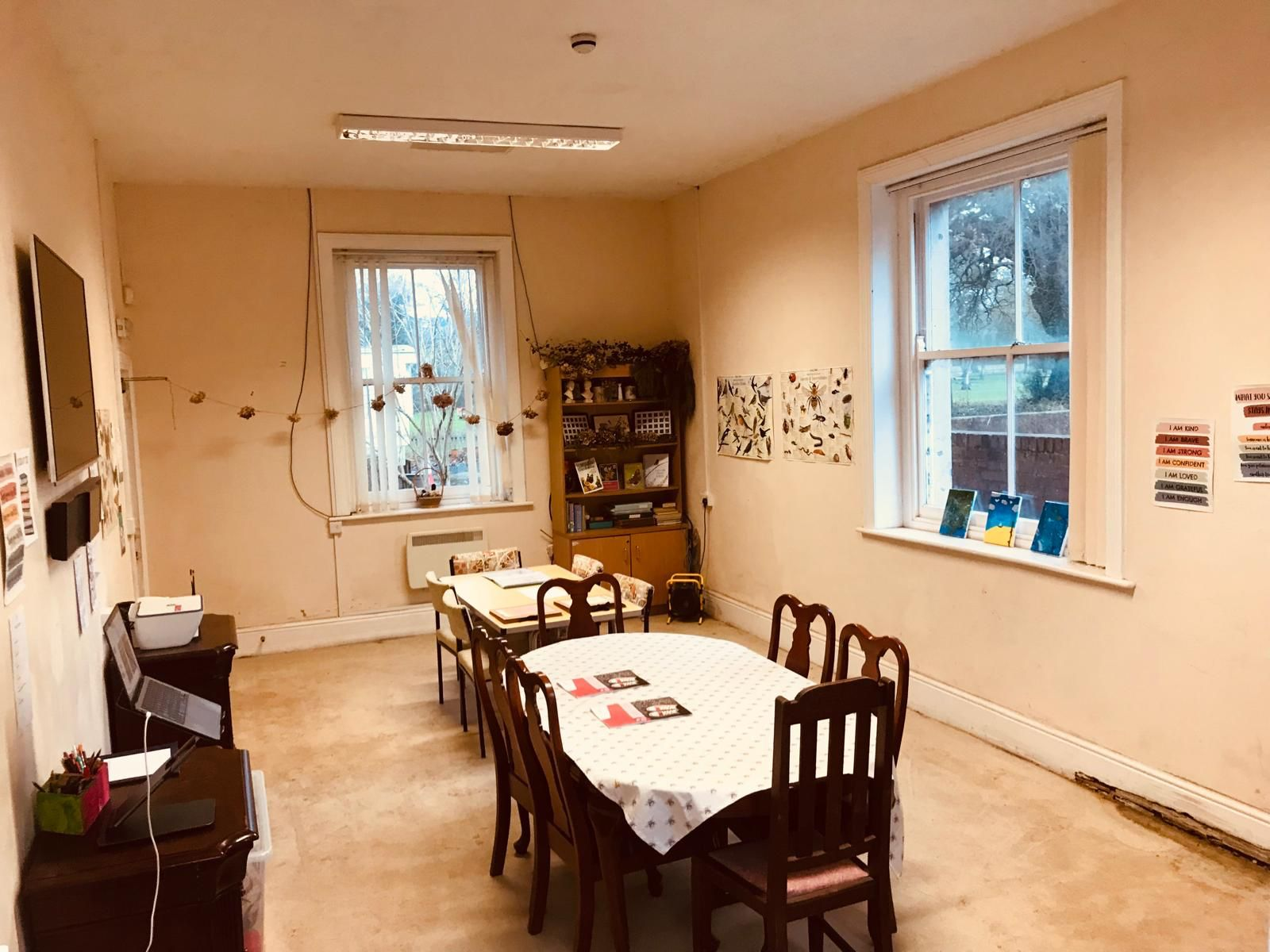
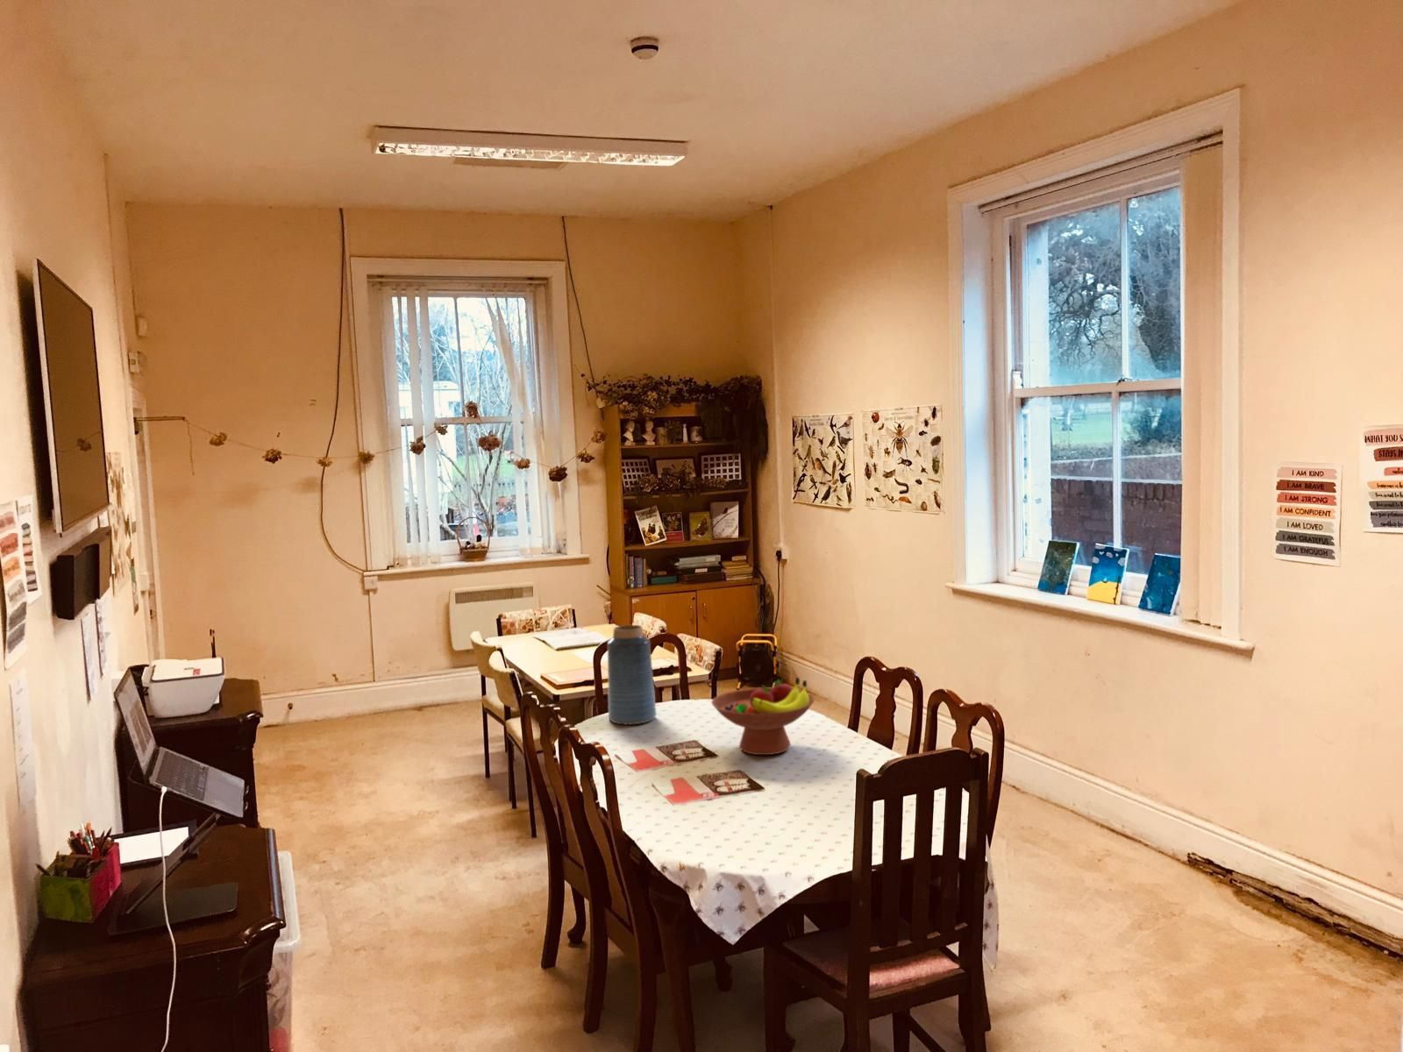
+ fruit bowl (763, 715)
+ vase (630, 673)
